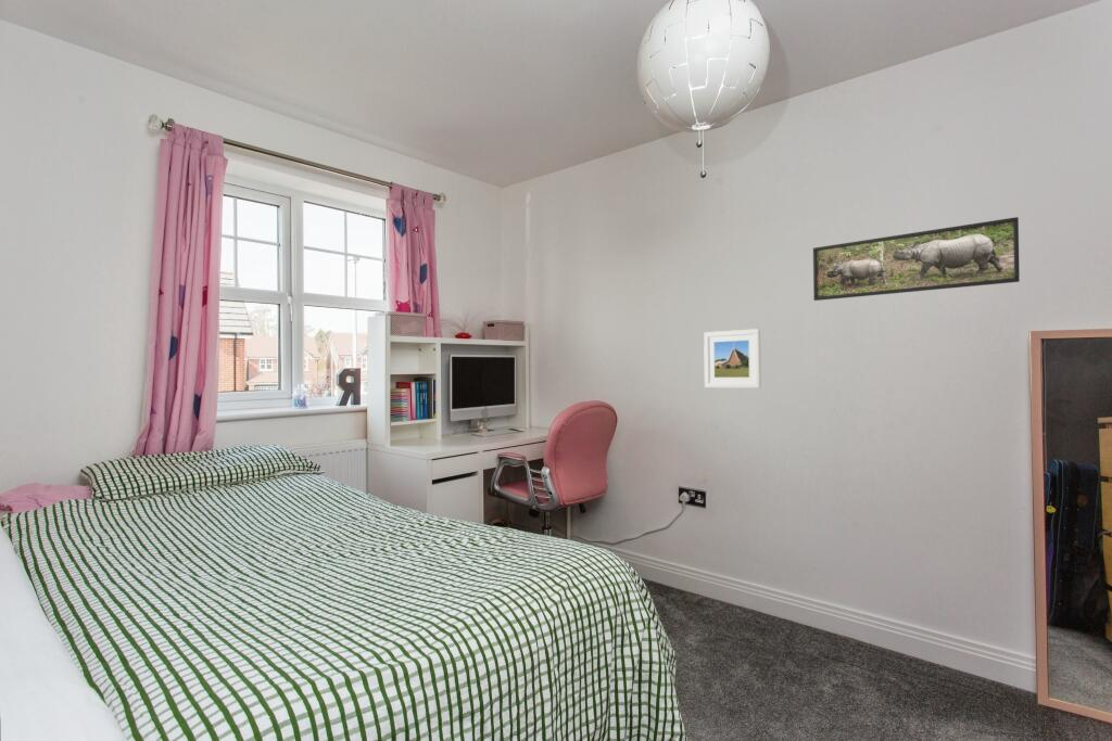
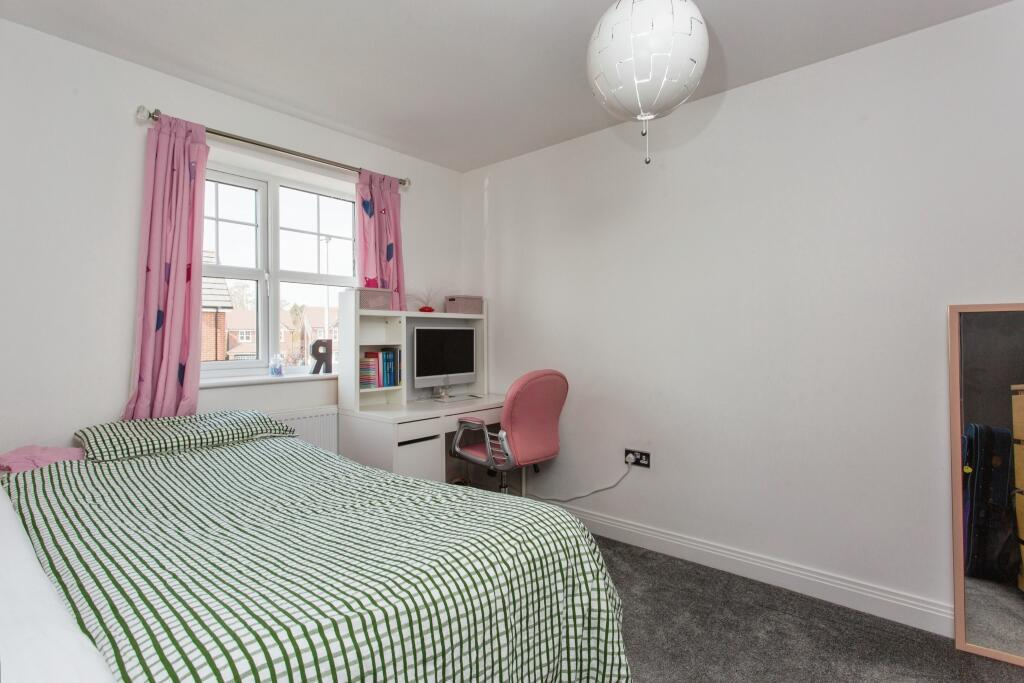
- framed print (731, 359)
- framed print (905, 263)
